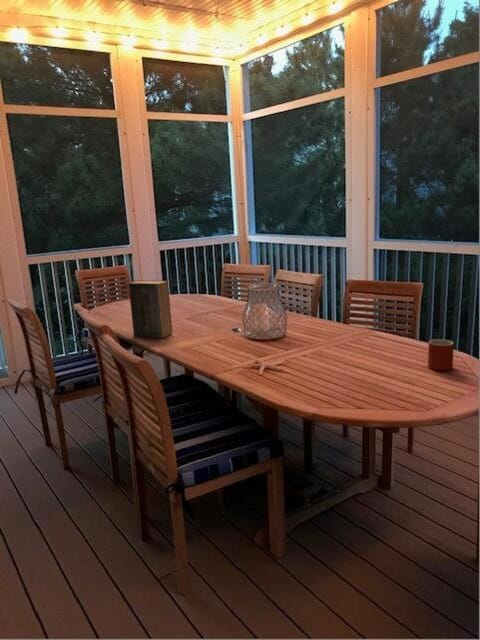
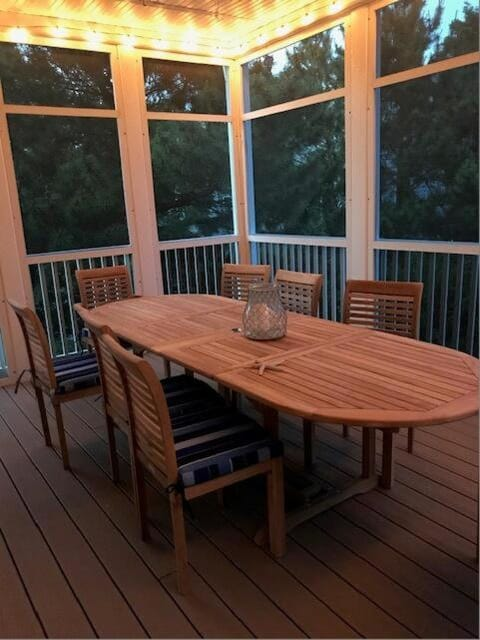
- mug (437, 353)
- book (149, 308)
